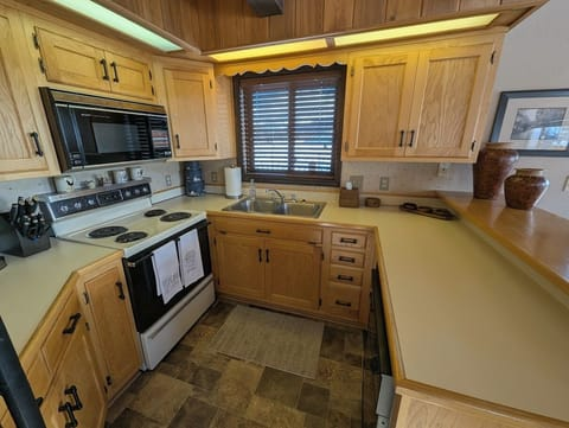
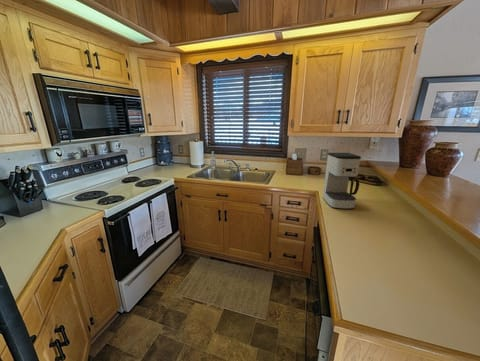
+ coffee maker (343, 179)
